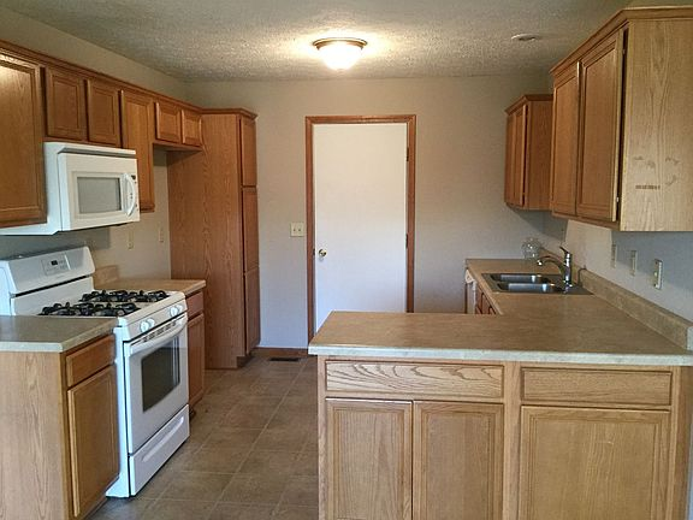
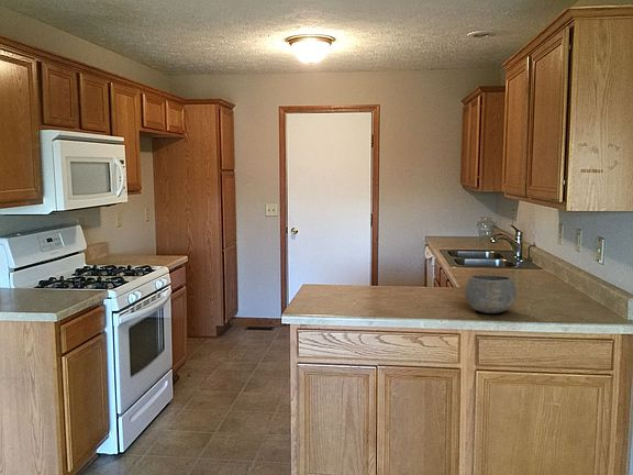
+ bowl (489, 294)
